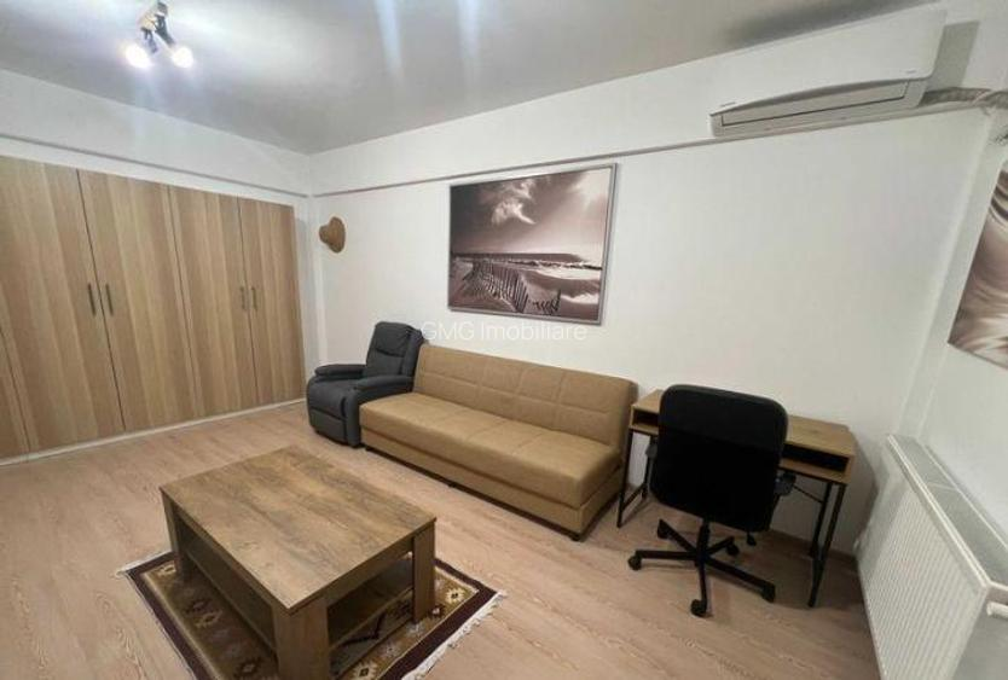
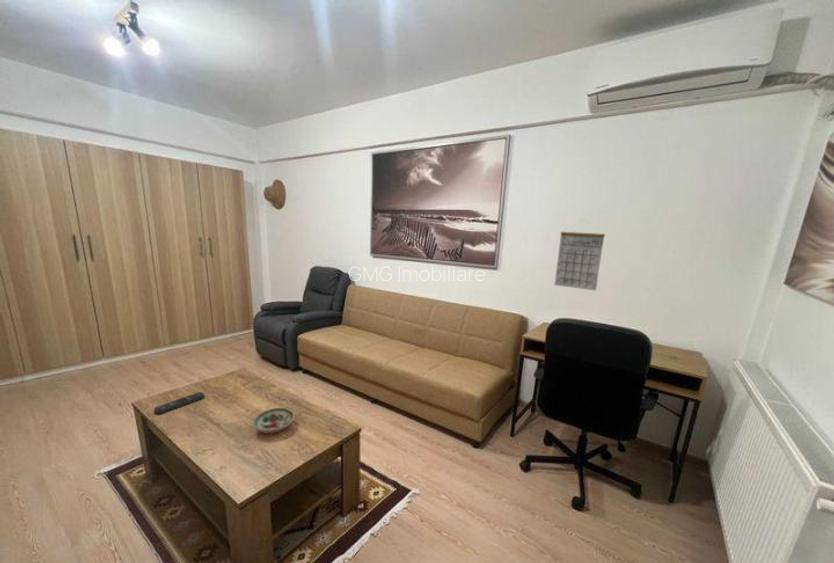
+ decorative bowl (274, 422)
+ remote control (180, 402)
+ calendar (579, 254)
